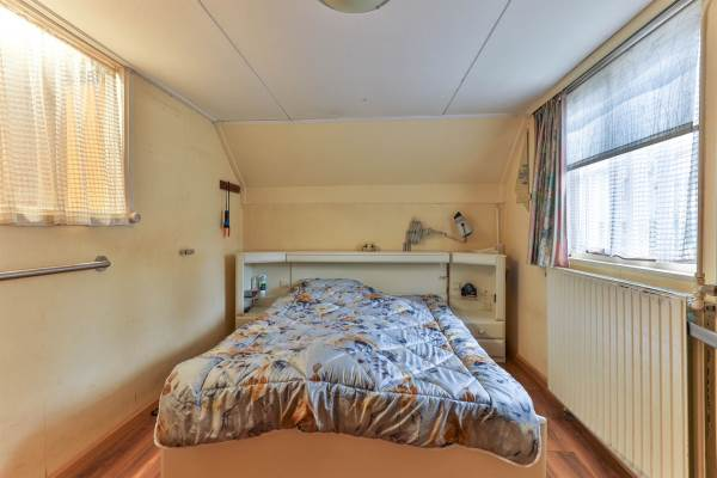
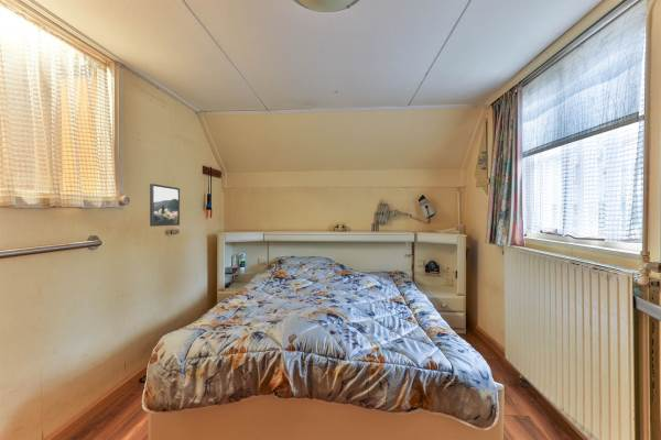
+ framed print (165, 206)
